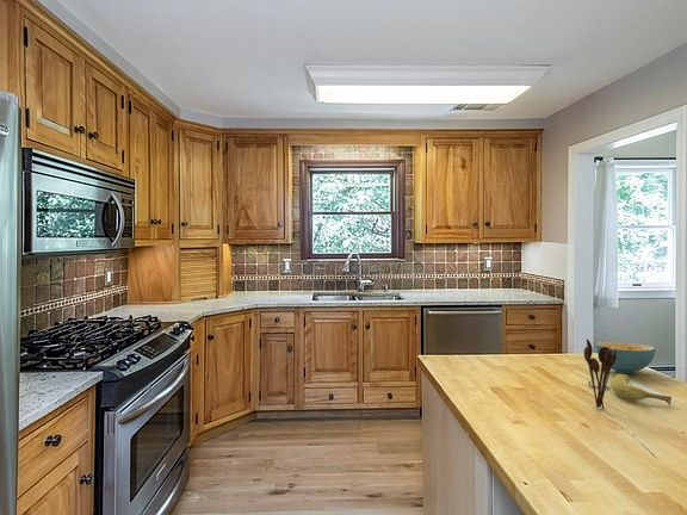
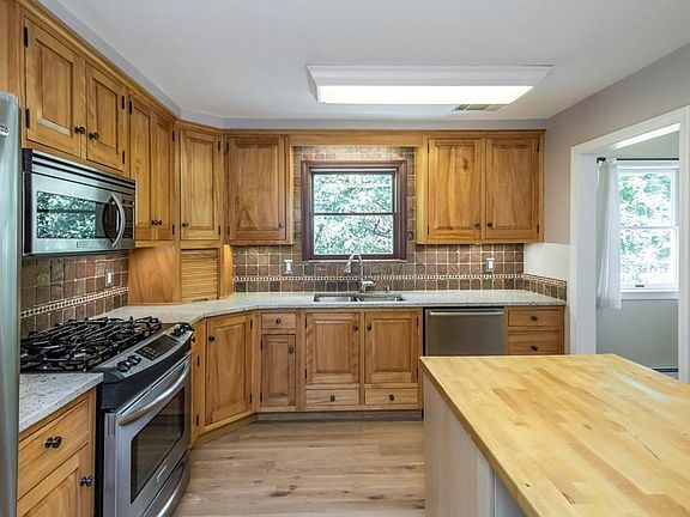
- fruit (639, 389)
- cereal bowl (624, 359)
- utensil holder (596, 373)
